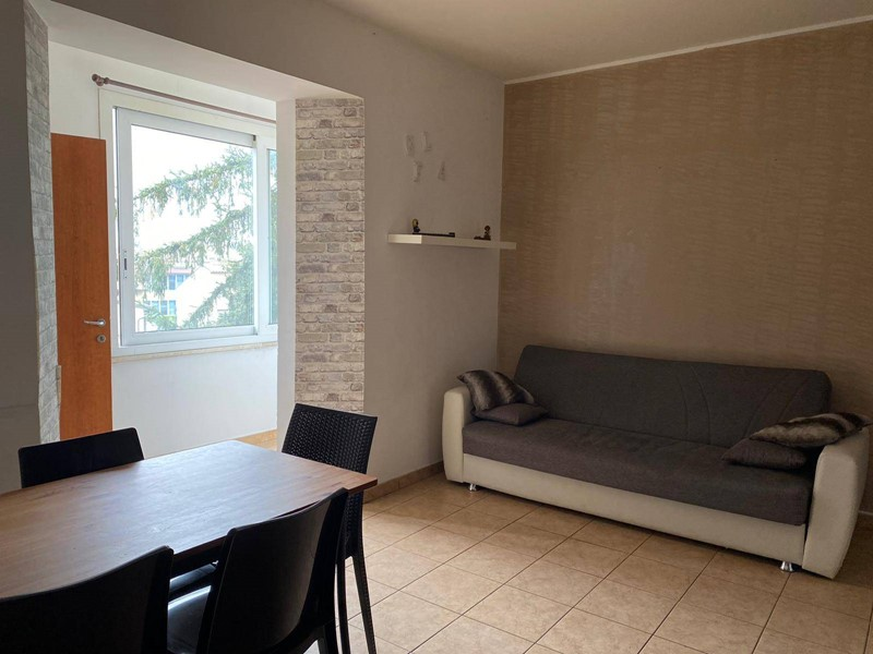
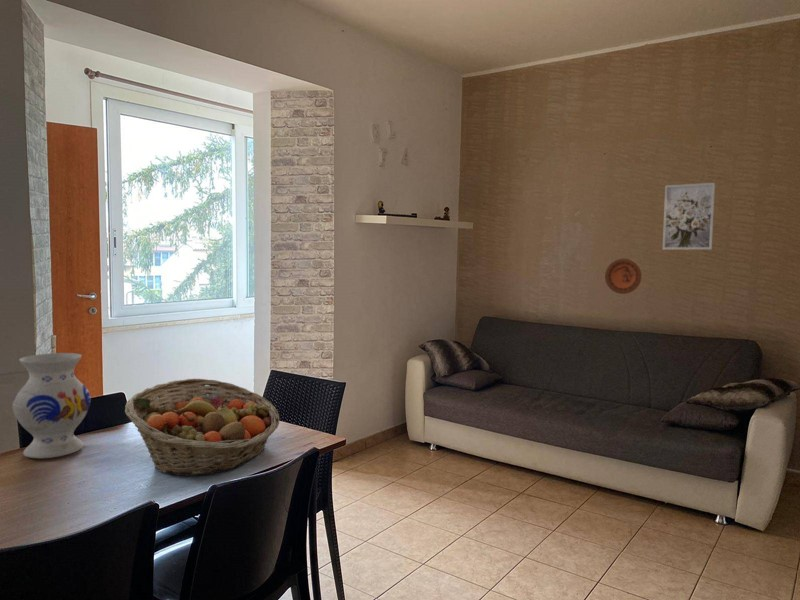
+ vase (52, 404)
+ fruit basket (207, 422)
+ decorative plate (623, 276)
+ wall art (688, 217)
